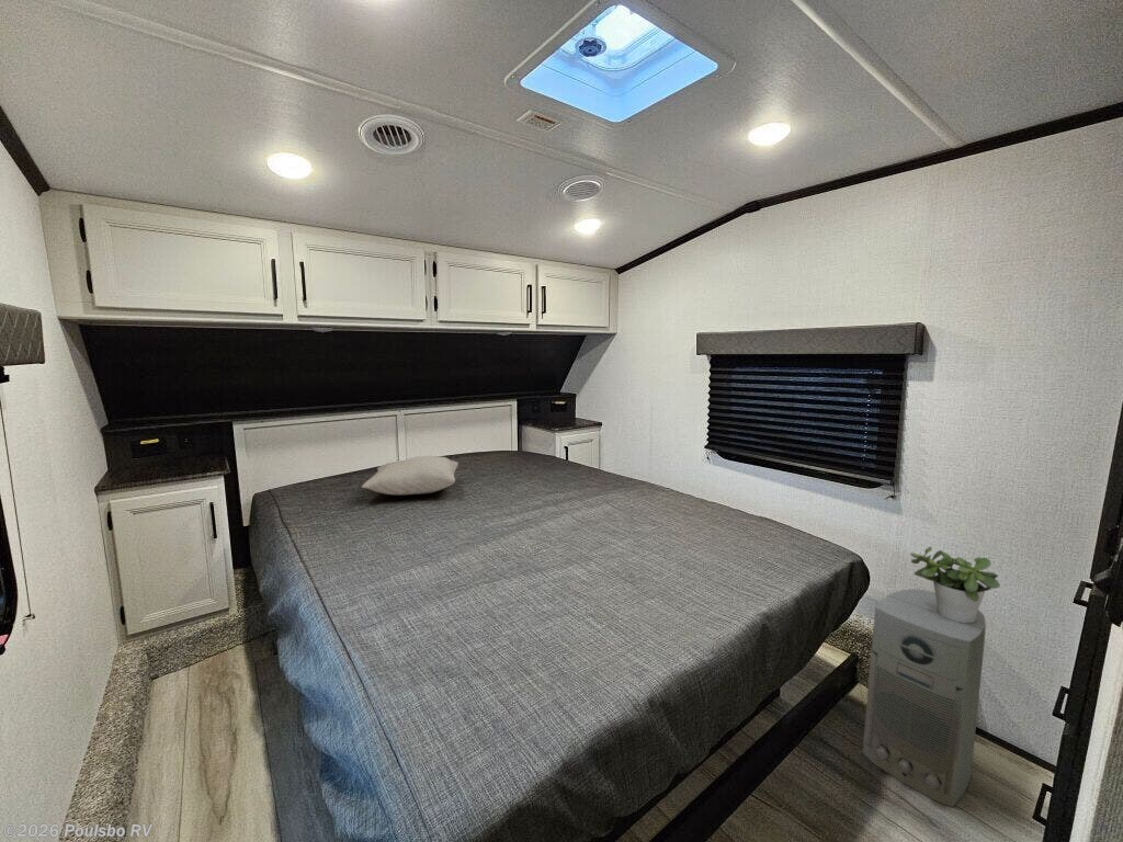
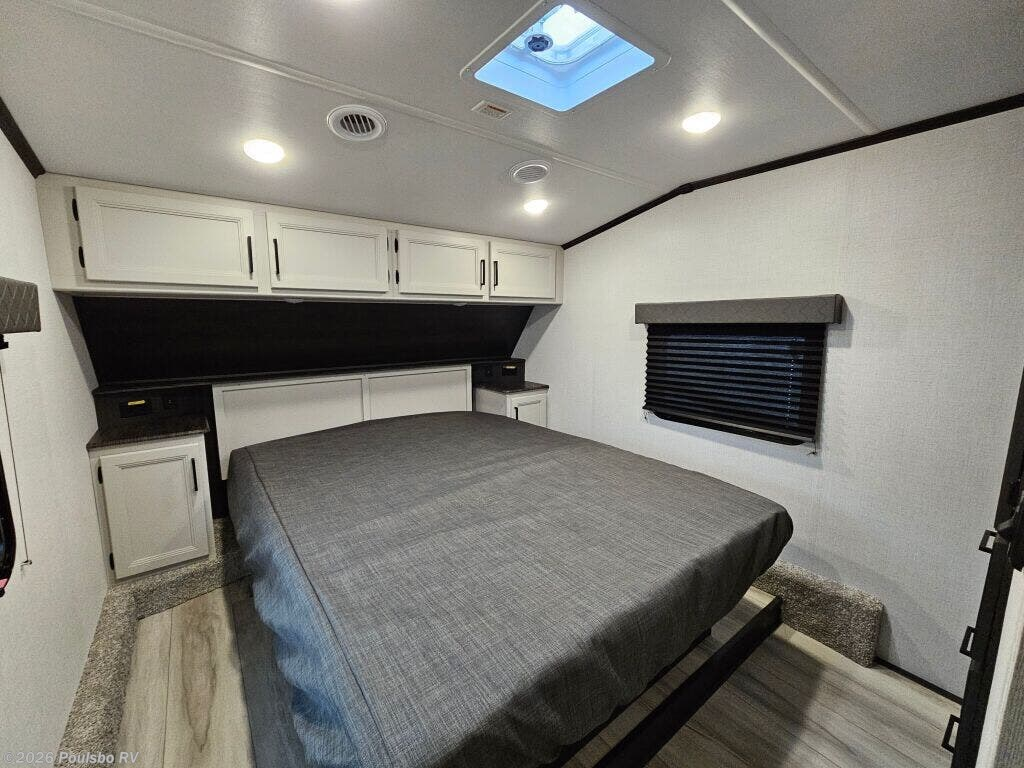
- air purifier (926, 684)
- pillow (413, 475)
- potted plant (952, 584)
